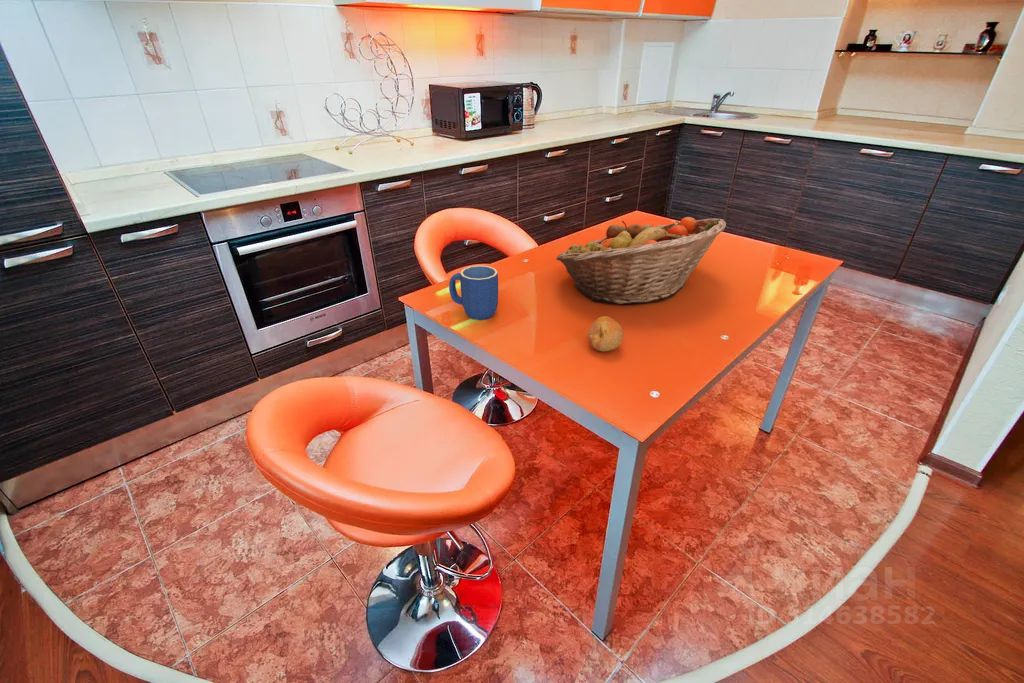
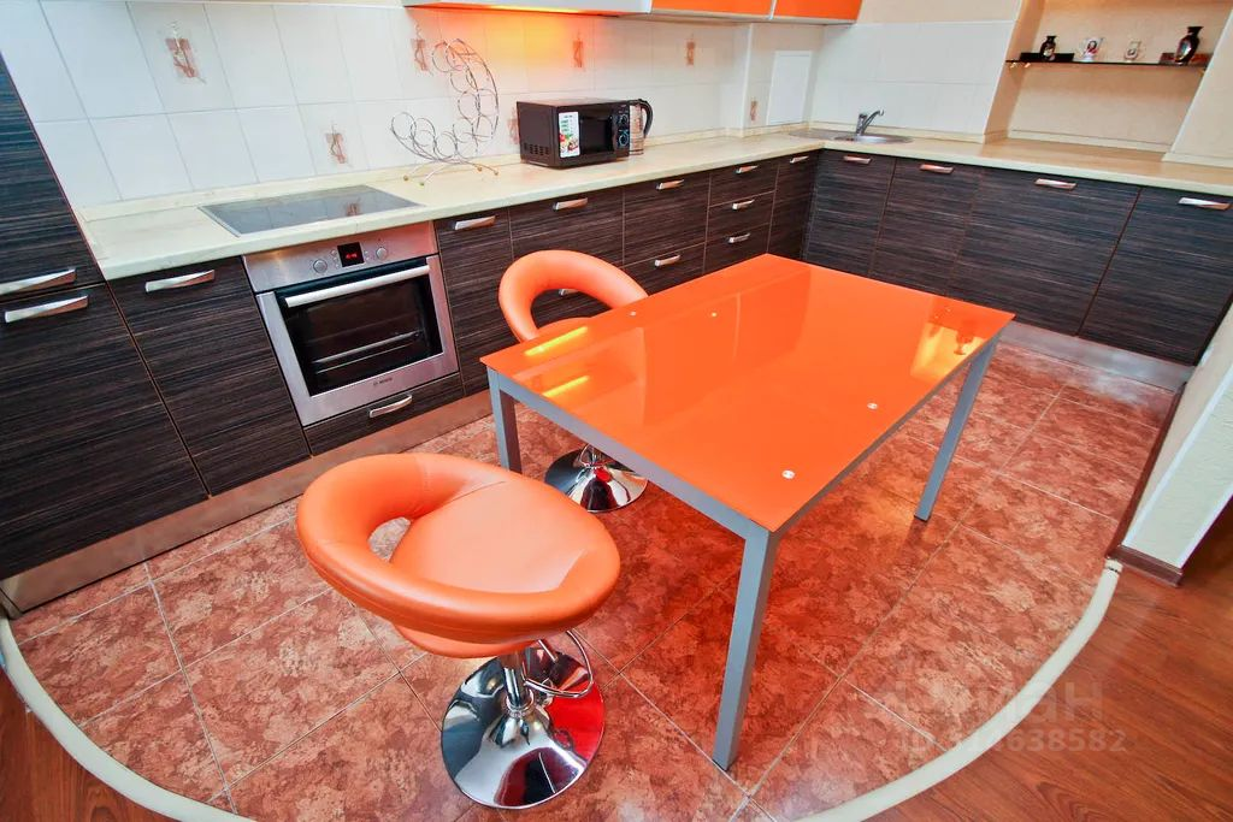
- fruit basket (639, 252)
- mug (475, 292)
- fruit (606, 334)
